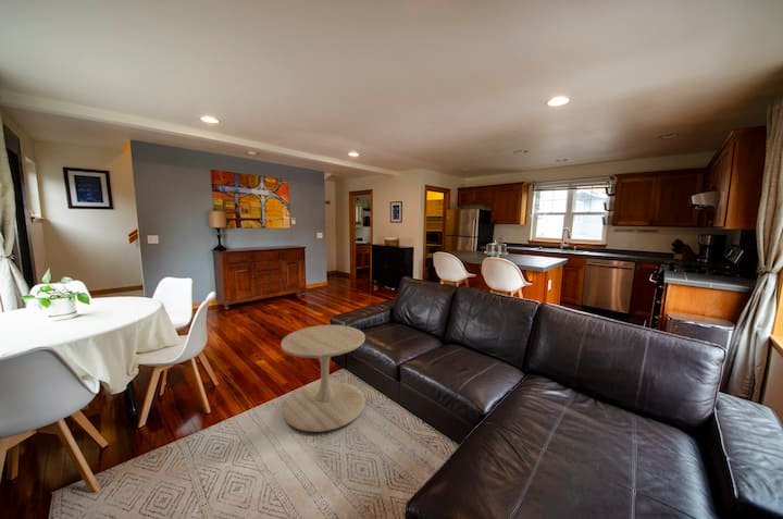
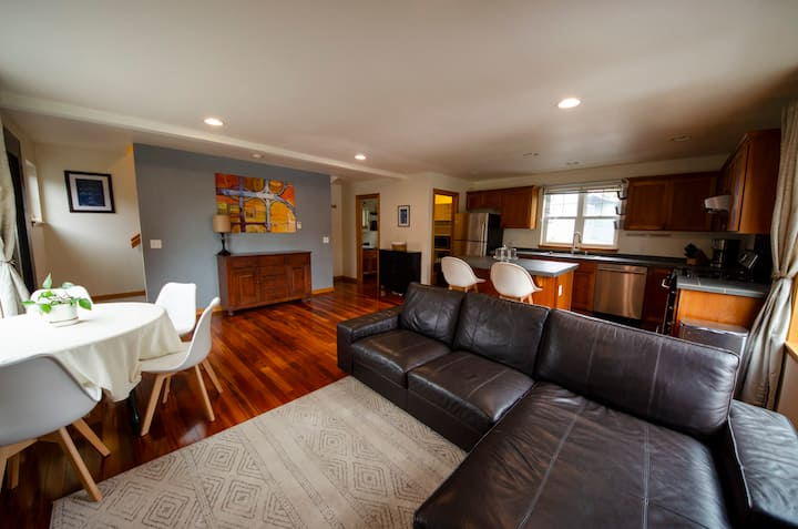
- side table (324, 371)
